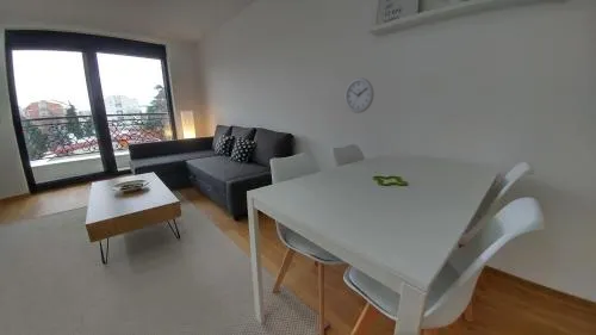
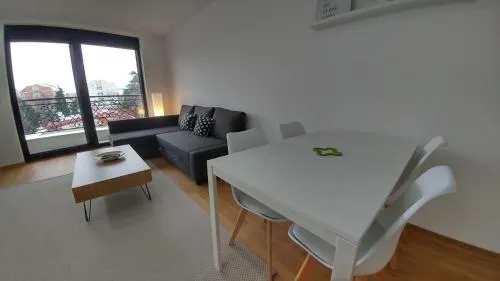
- wall clock (358, 95)
